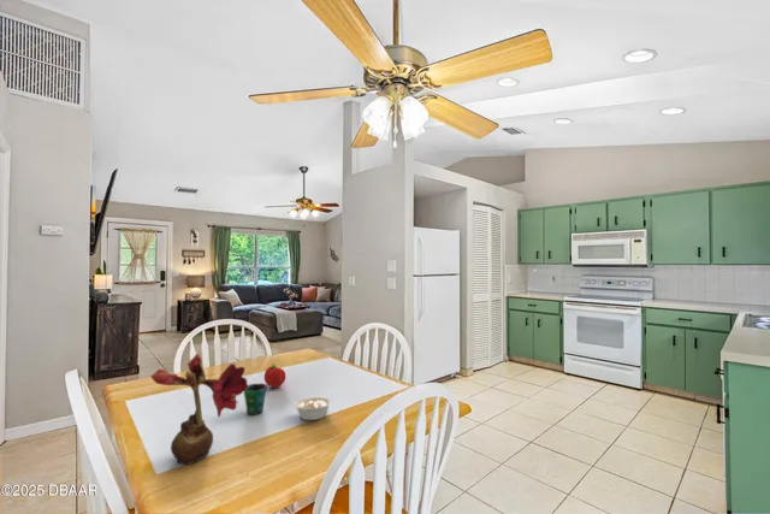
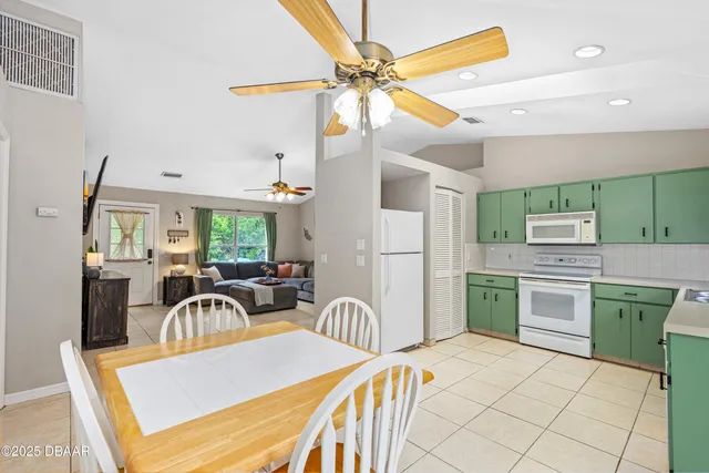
- flower (200, 408)
- cup (255, 397)
- fruit (274, 374)
- legume (314, 407)
